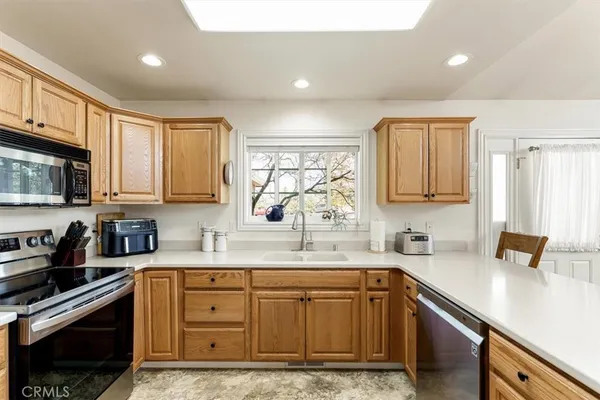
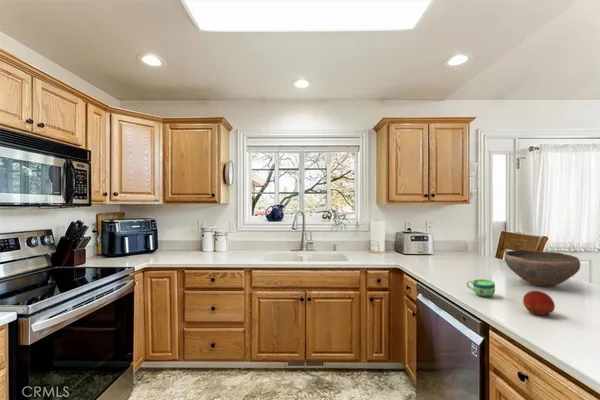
+ bowl (539, 269)
+ cup (480, 287)
+ fruit (538, 302)
